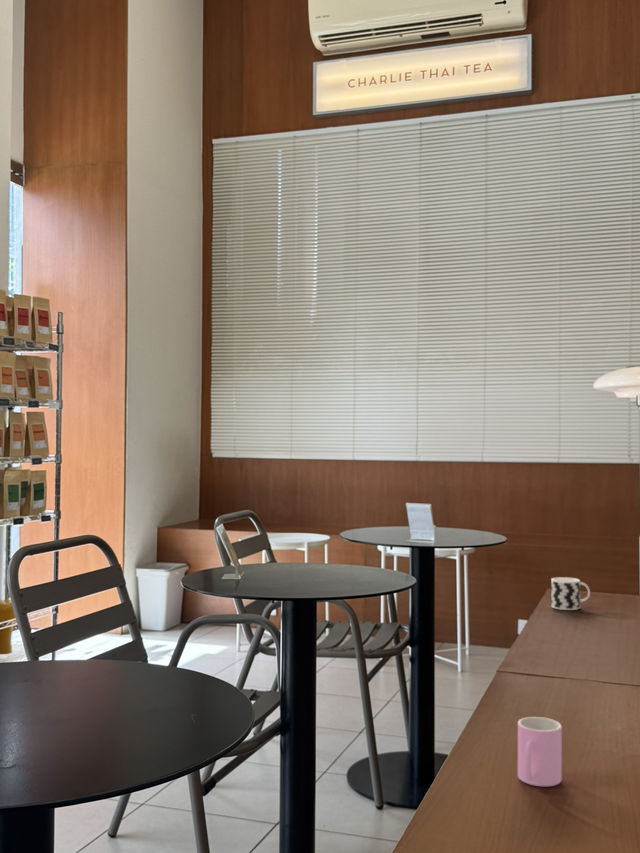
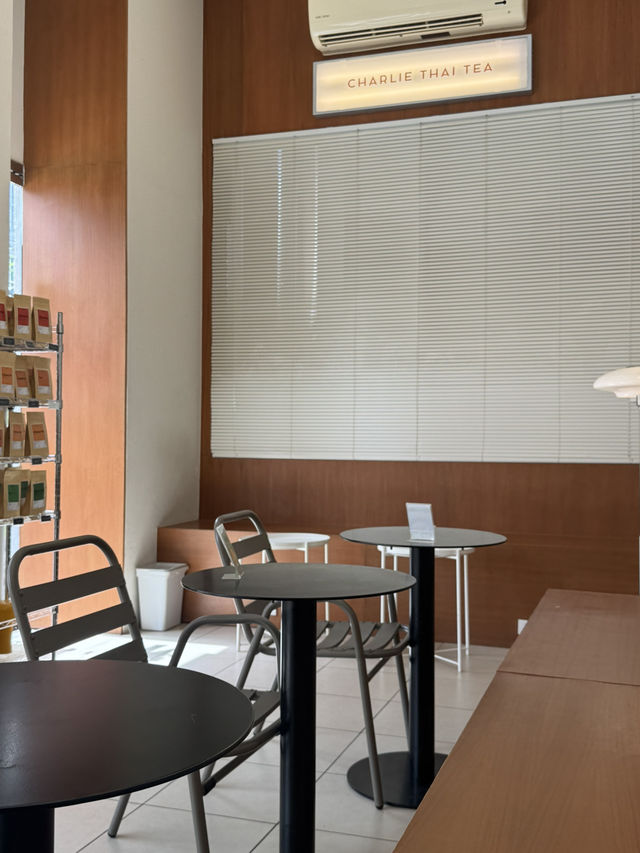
- cup (536, 754)
- cup (570, 593)
